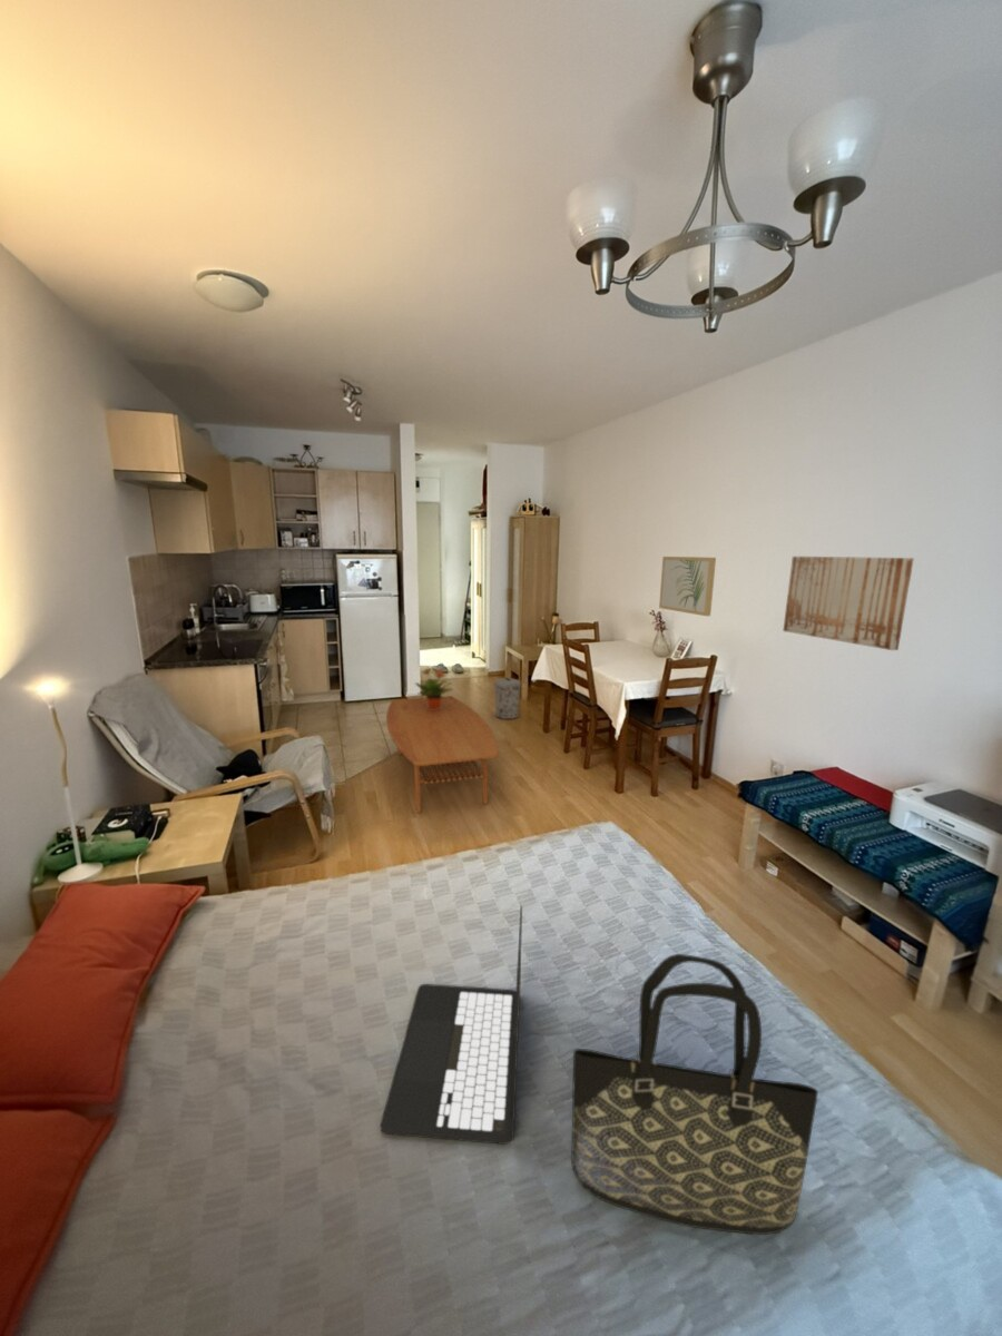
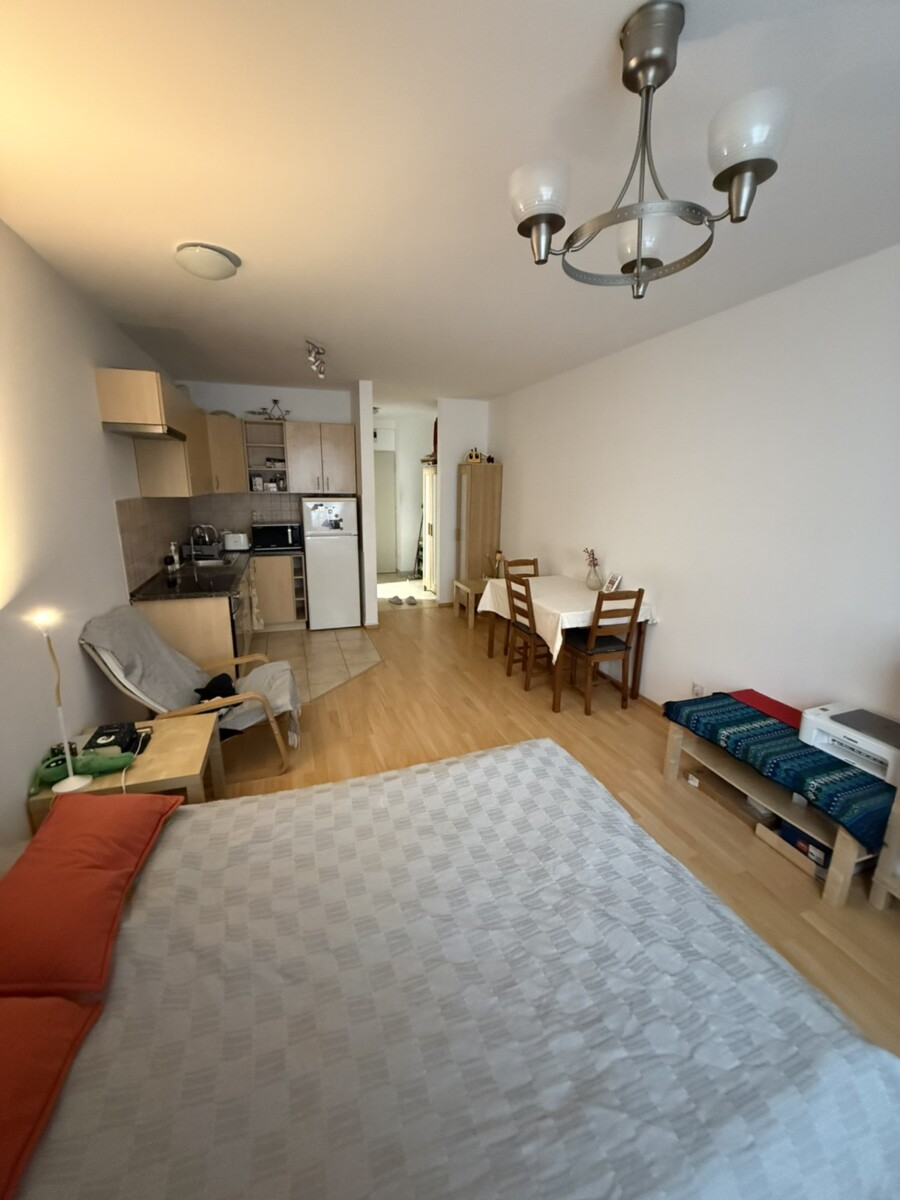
- tote bag (690, 1087)
- wall art (841, 599)
- laptop (459, 1005)
- potted plant (433, 688)
- wall art (685, 584)
- coffee table (438, 749)
- trash can (507, 697)
